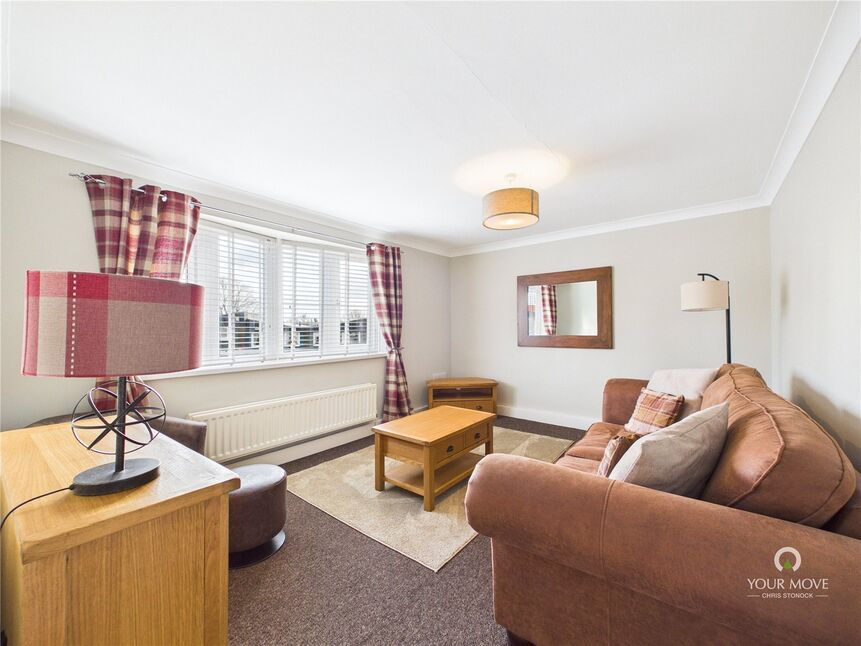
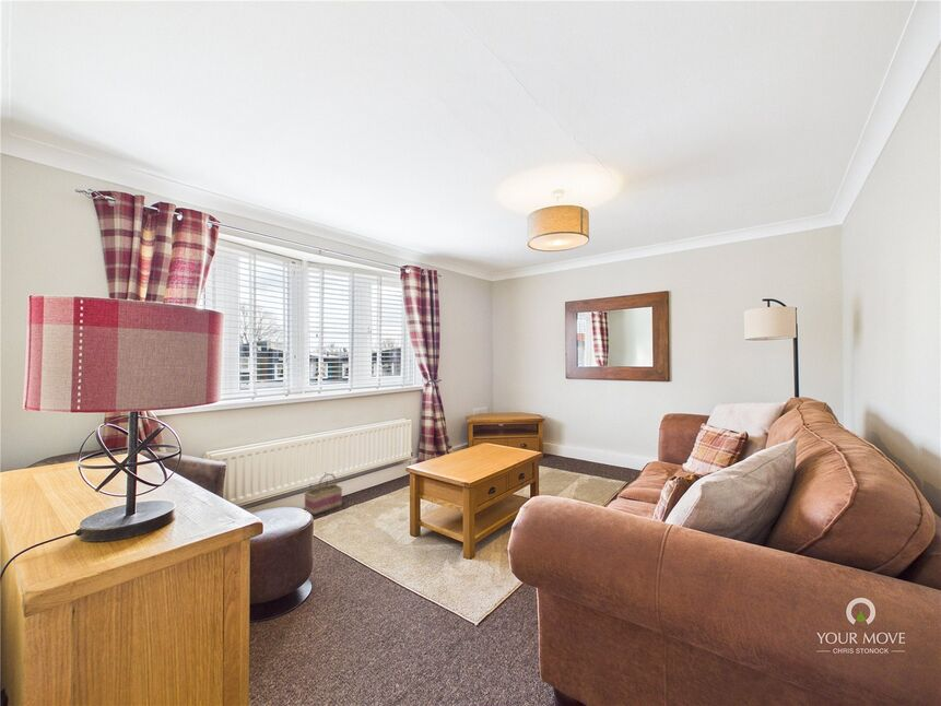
+ basket (324, 490)
